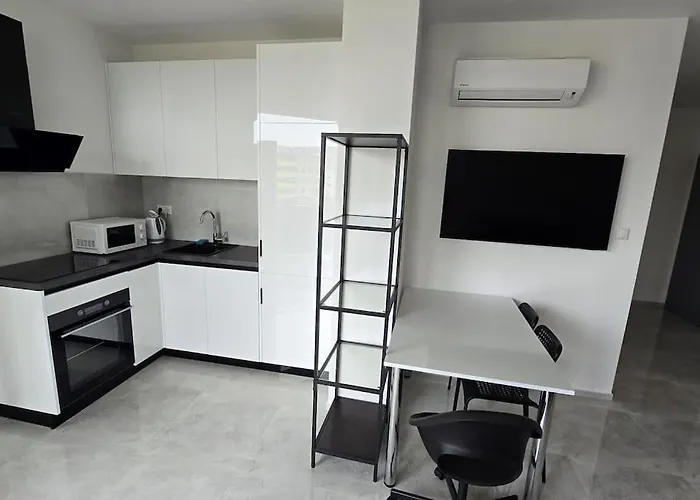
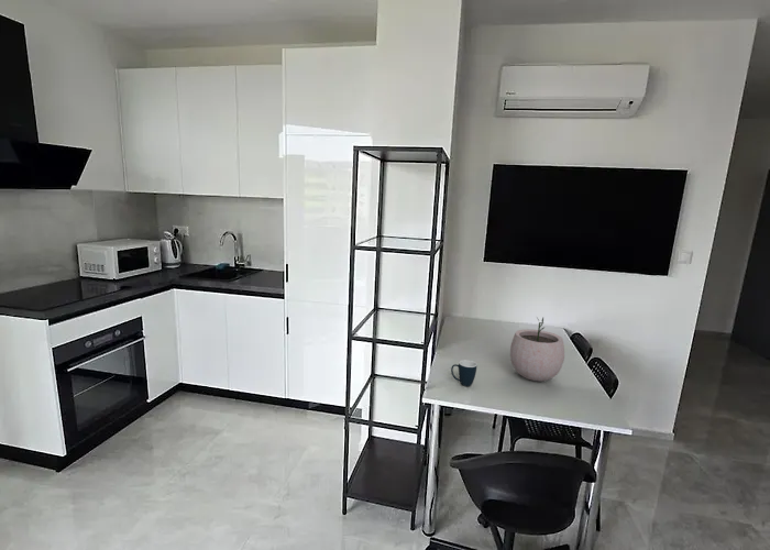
+ plant pot (537, 348)
+ mug (463, 373)
